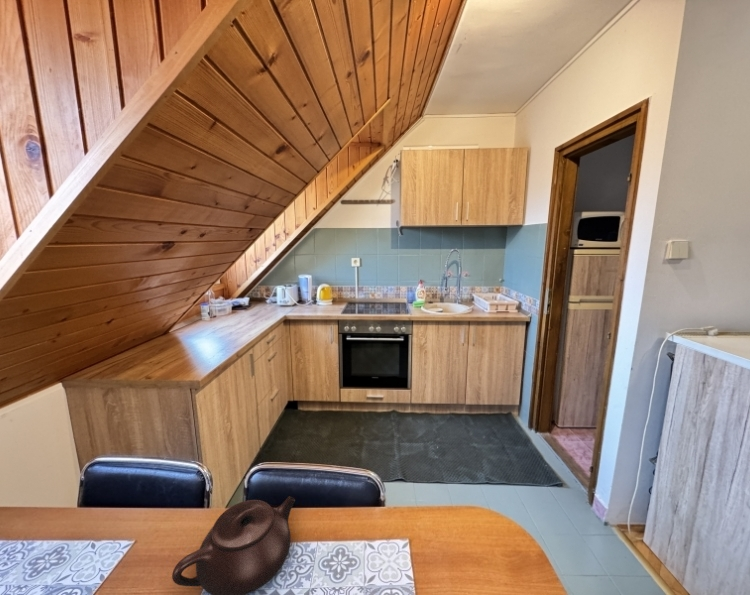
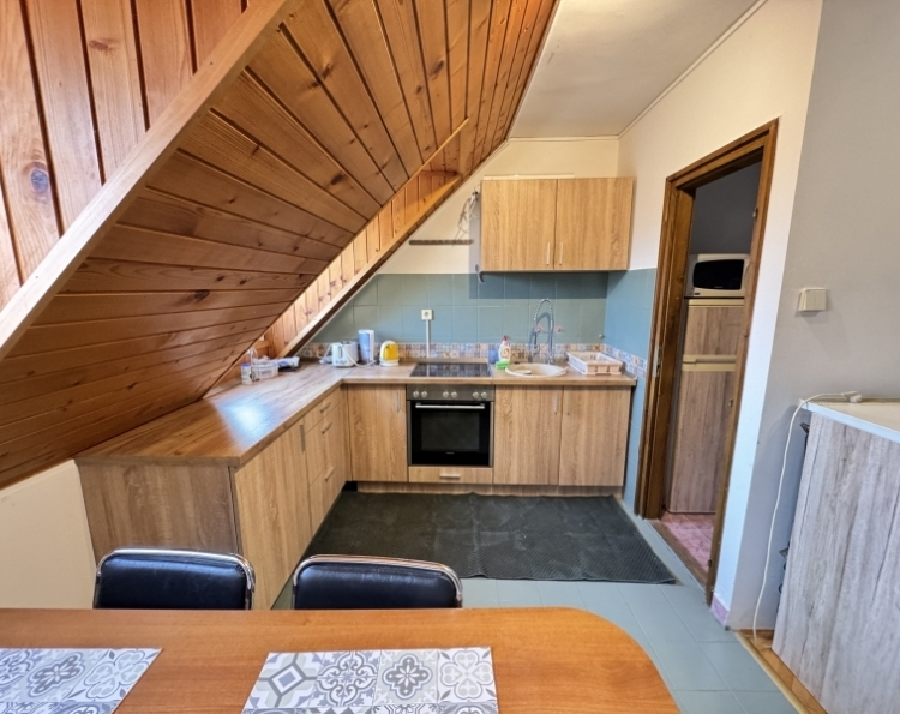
- teapot (242, 537)
